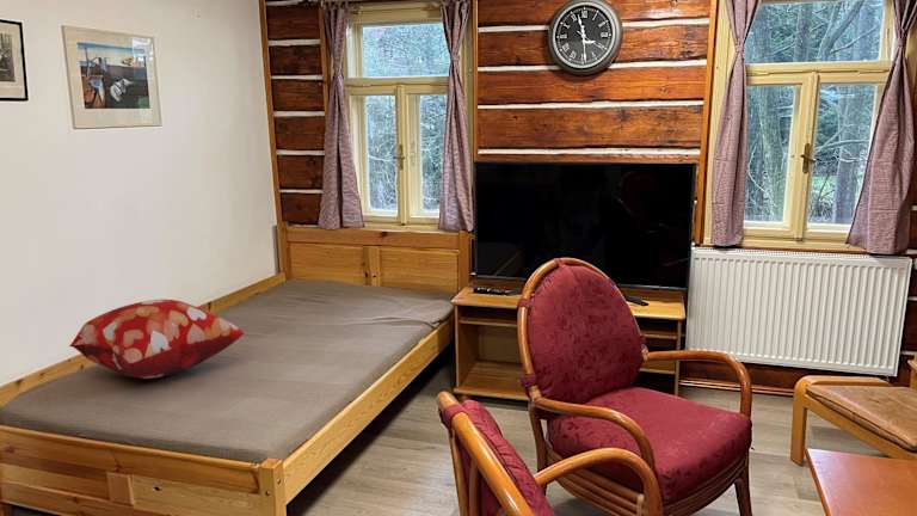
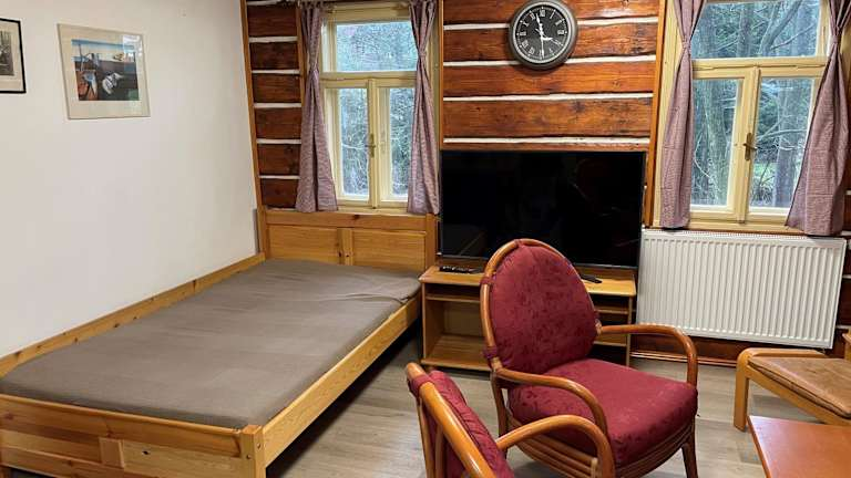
- decorative pillow (158, 338)
